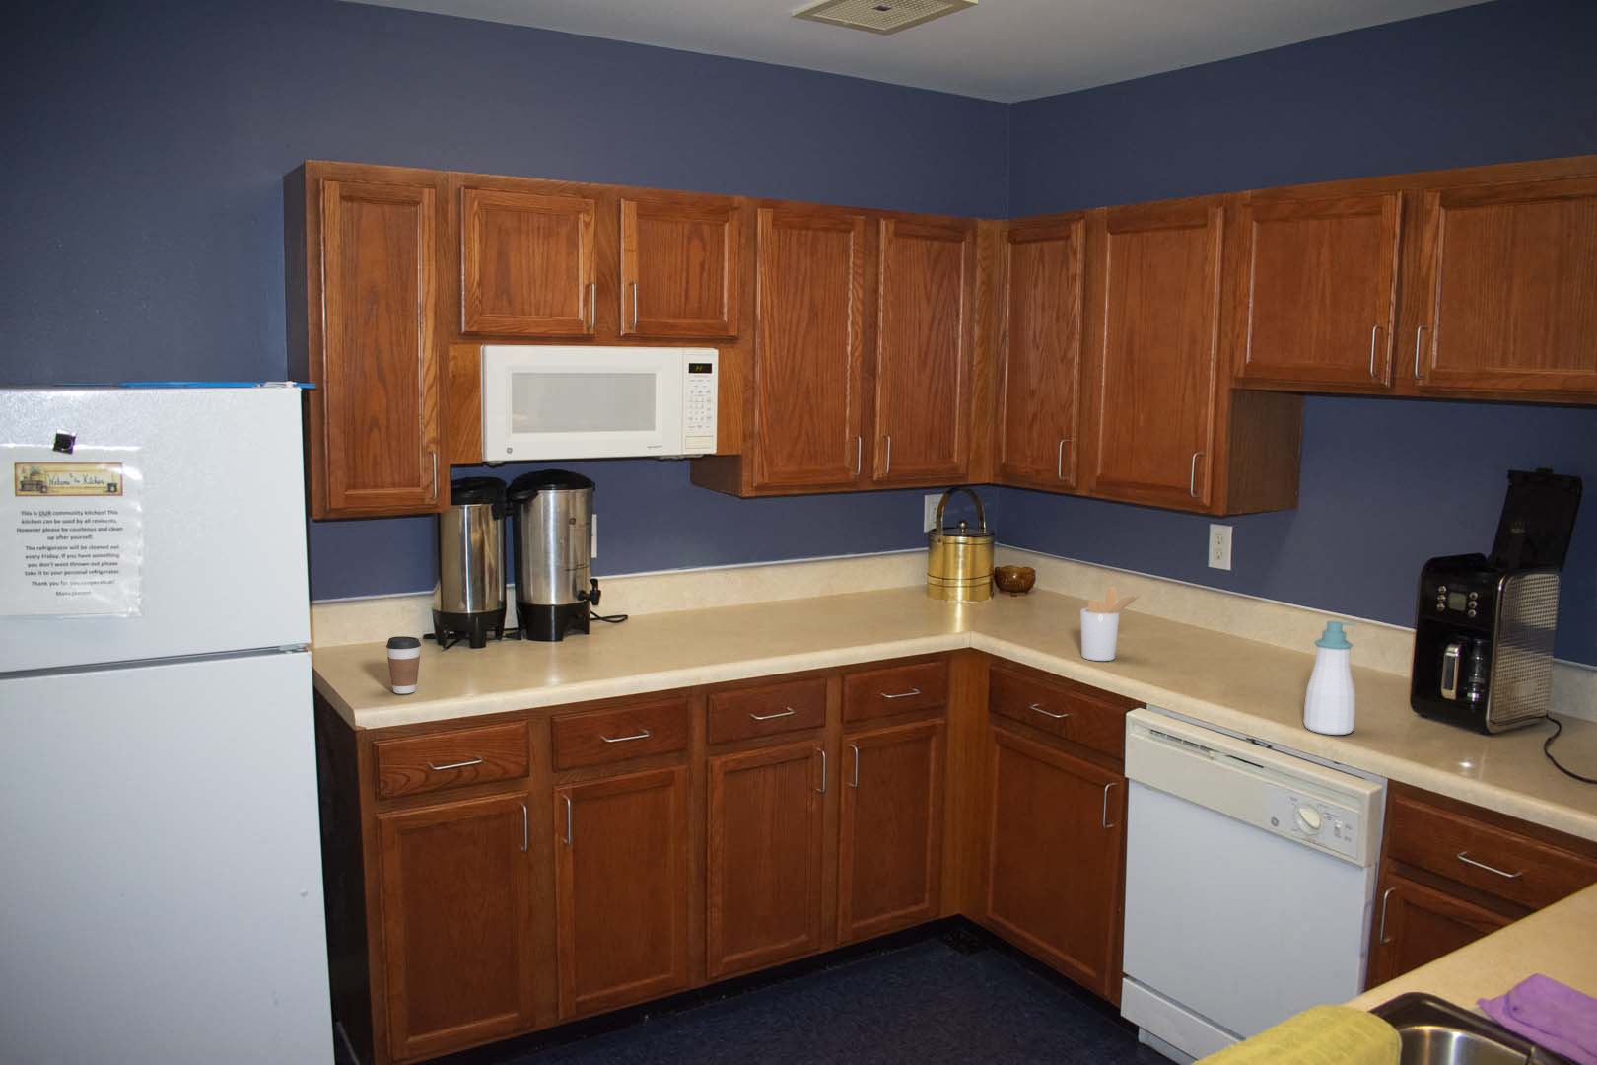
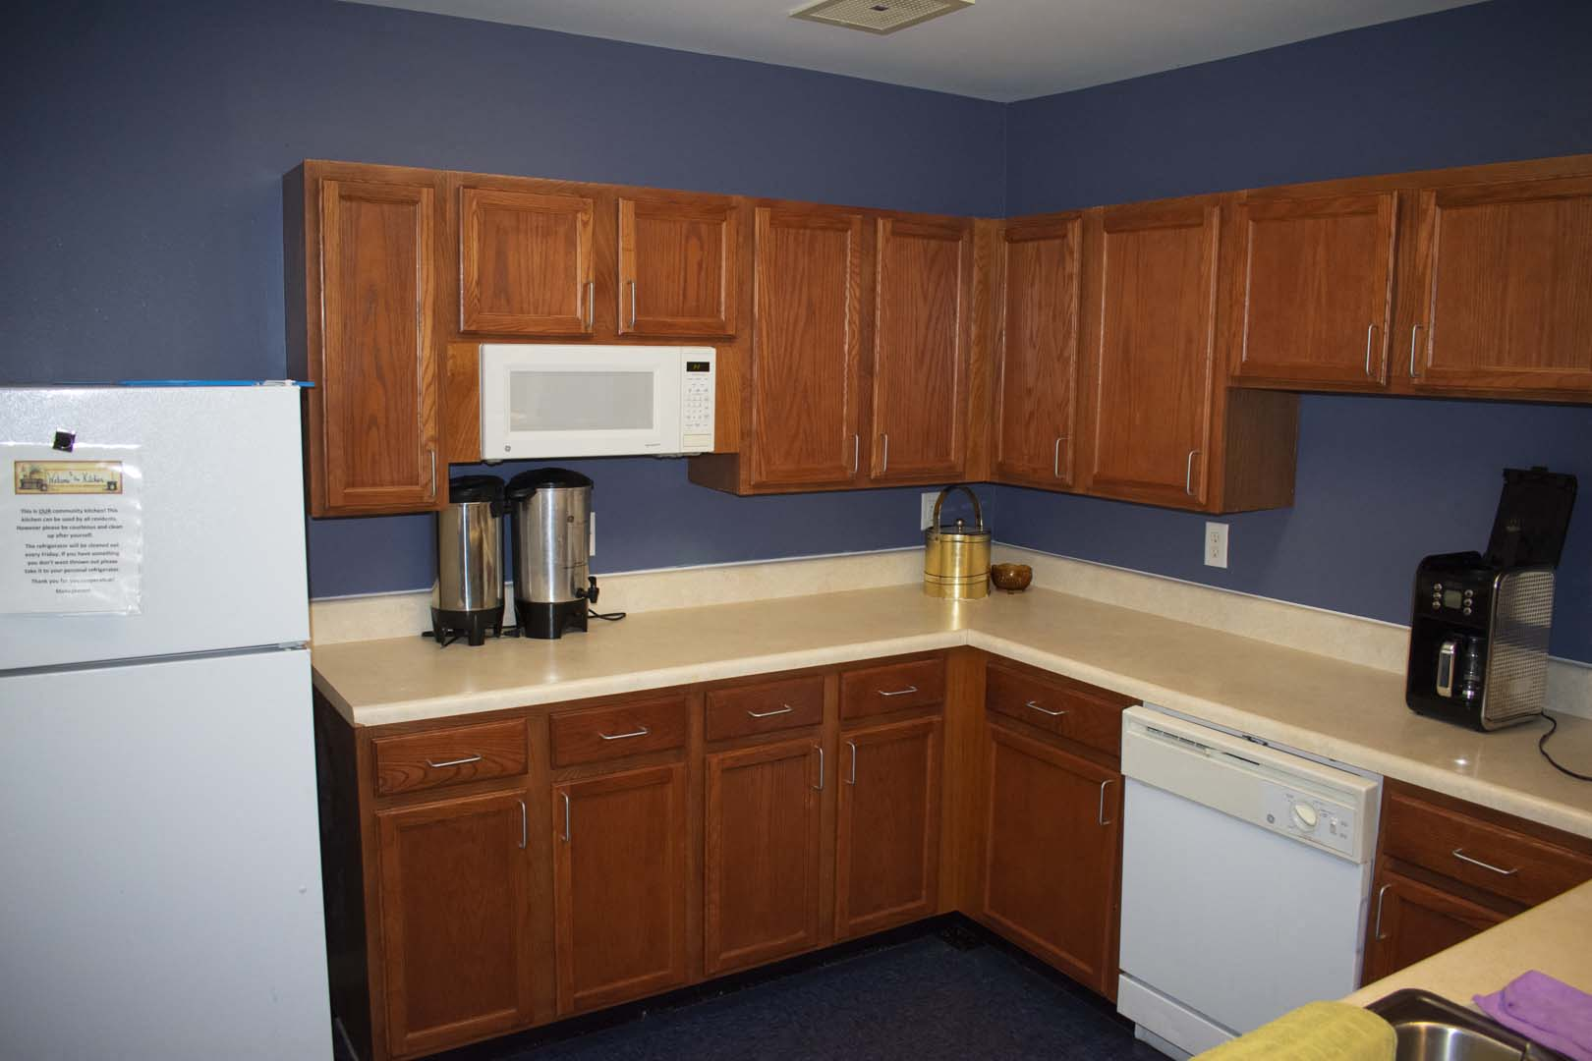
- utensil holder (1109, 623)
- coffee cup (403, 664)
- soap bottle (1331, 675)
